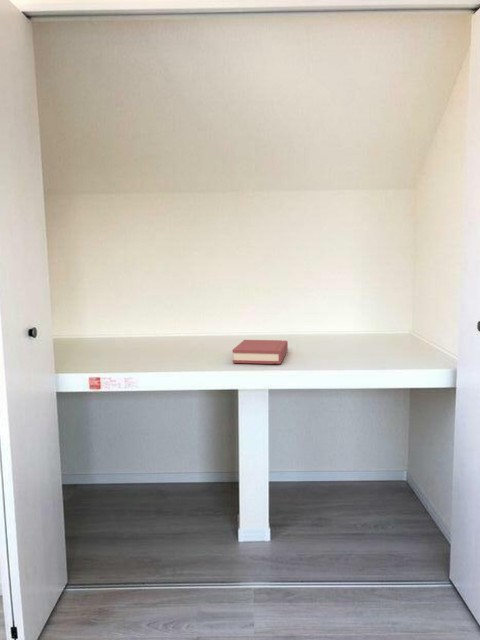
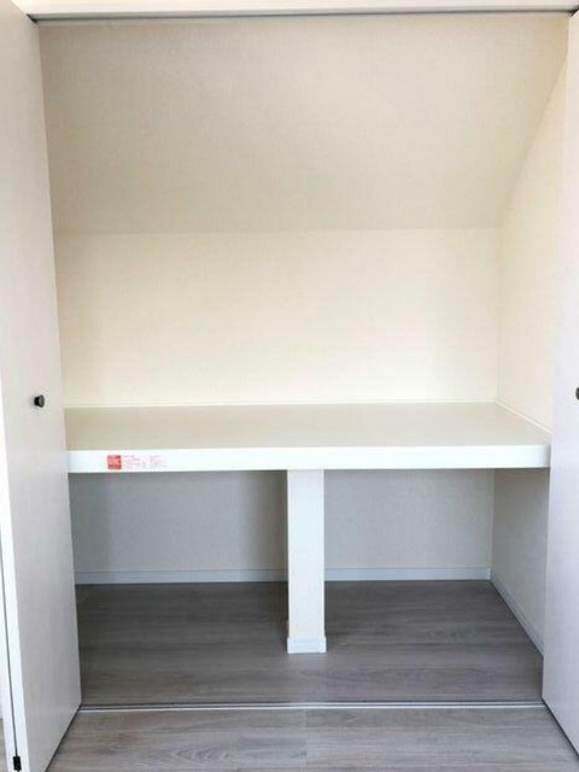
- hardback book (261, 351)
